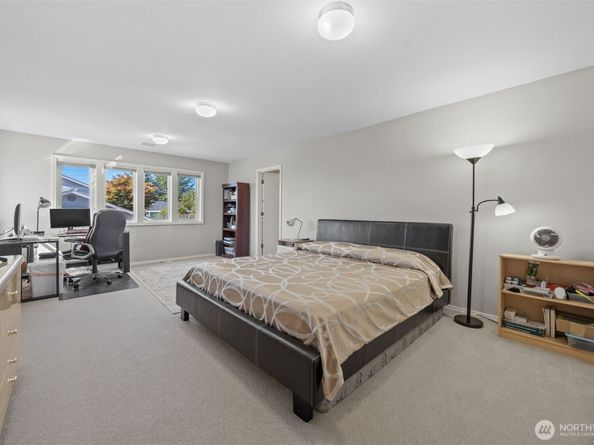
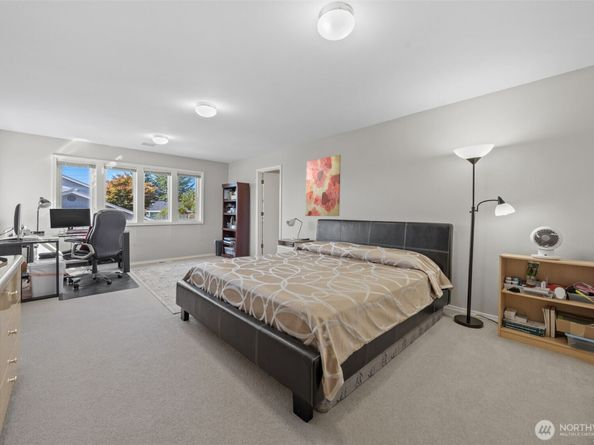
+ wall art (322, 187)
